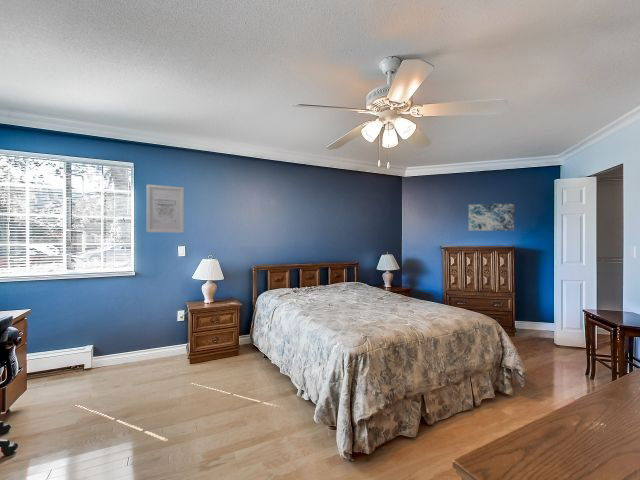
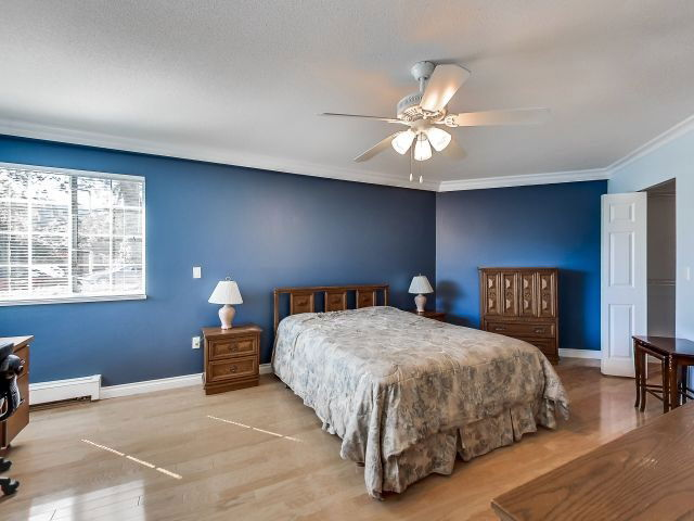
- wall art (490, 217)
- wall art (165, 209)
